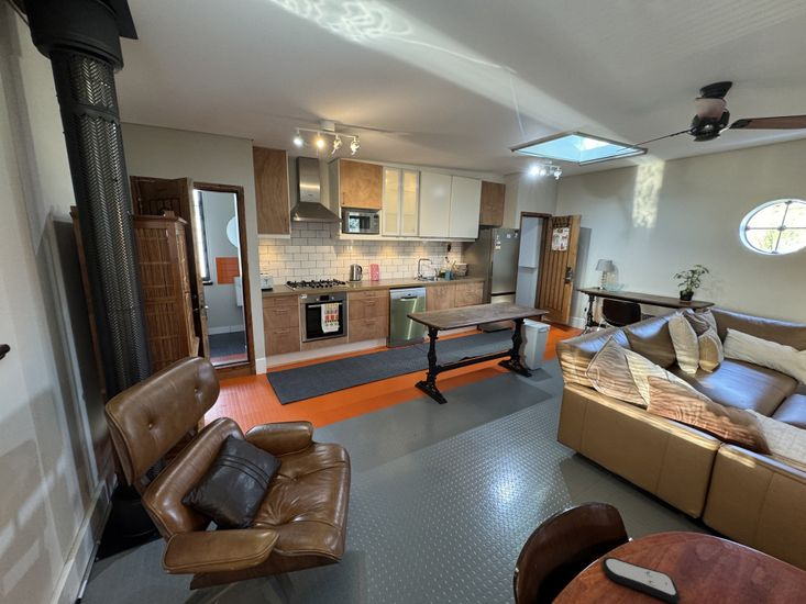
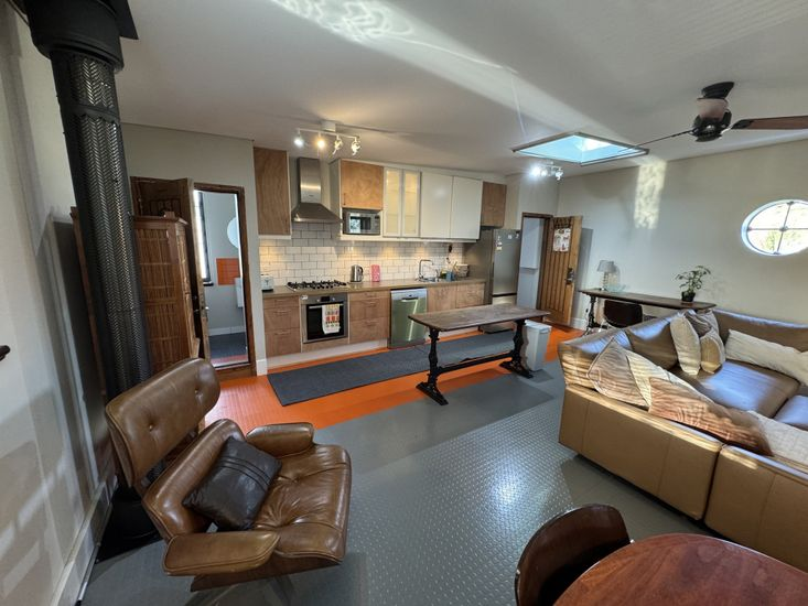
- remote control (639, 577)
